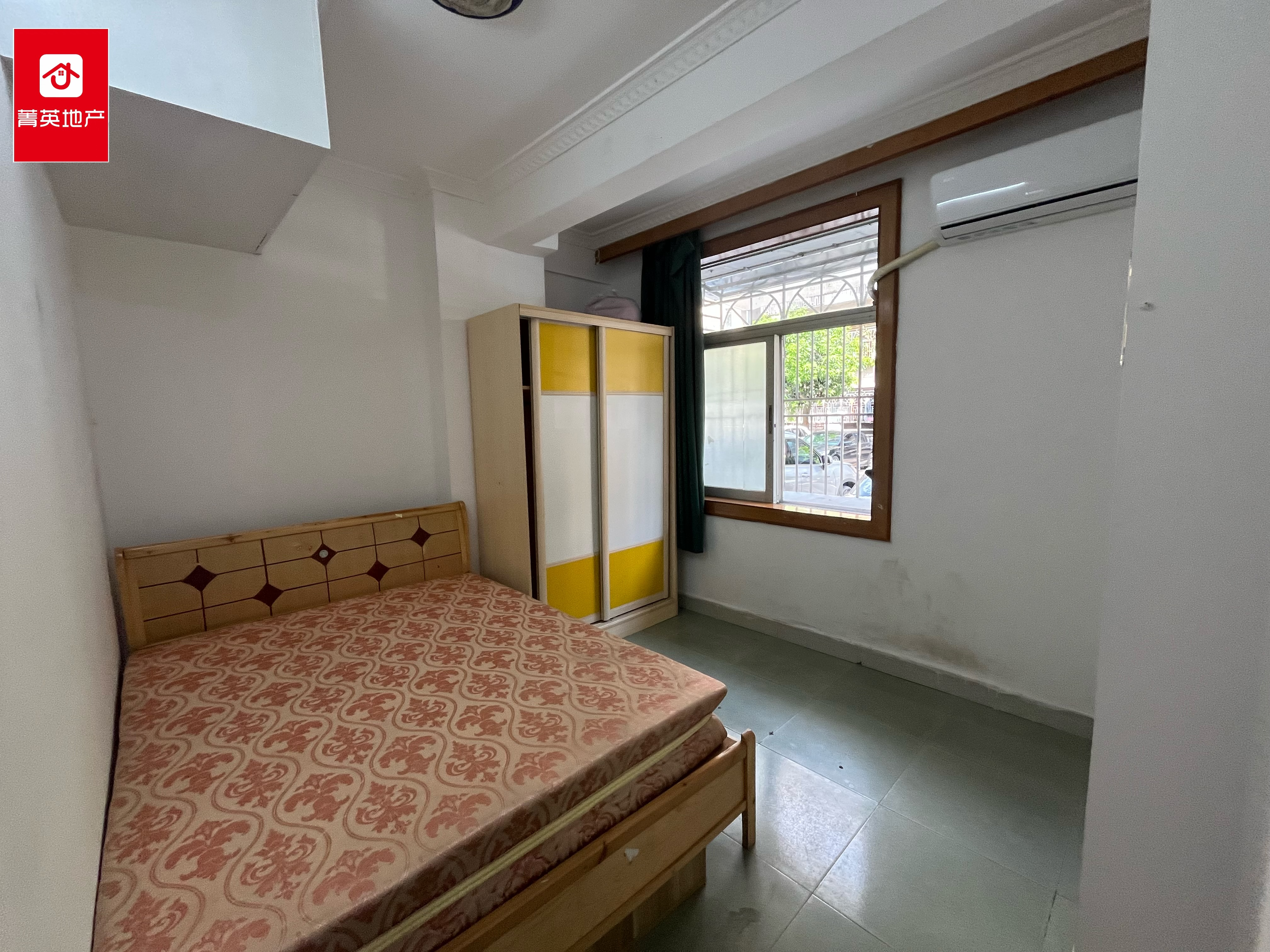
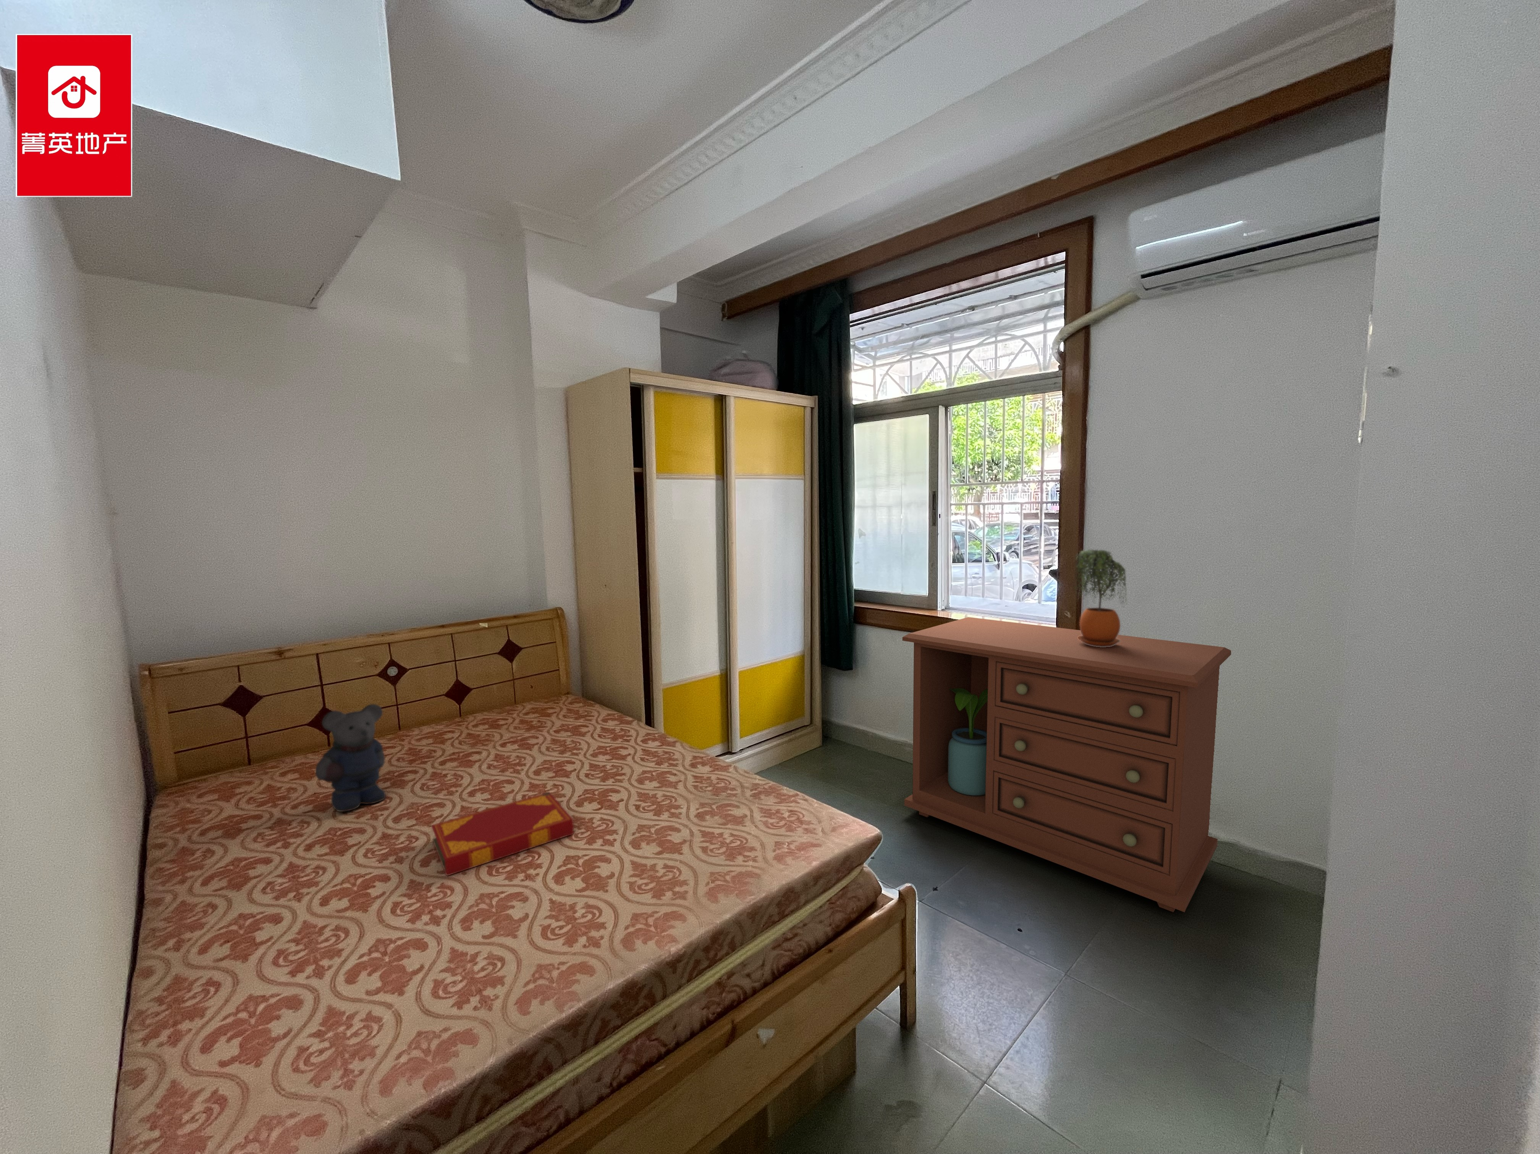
+ dresser (1051, 739)
+ potted plant (1100, 598)
+ bear (348, 754)
+ hardback book (503, 829)
